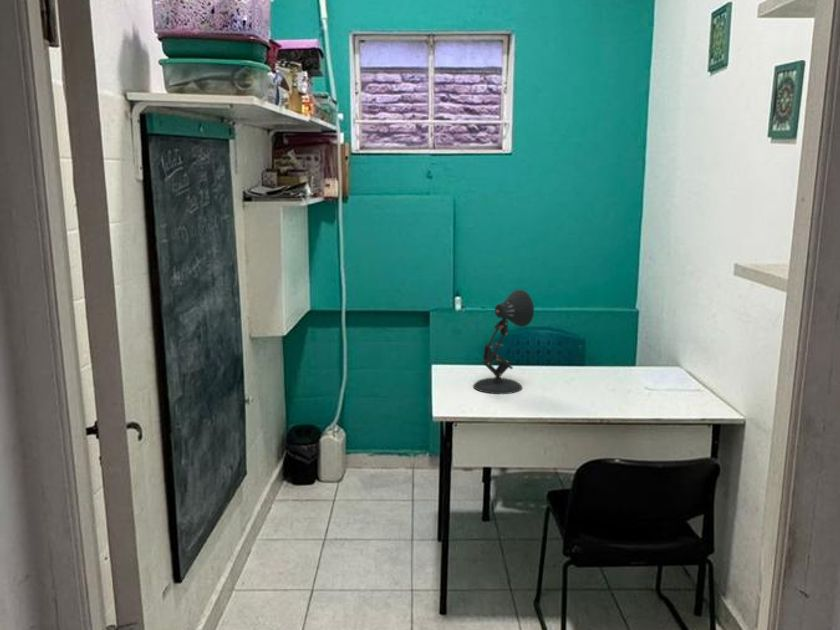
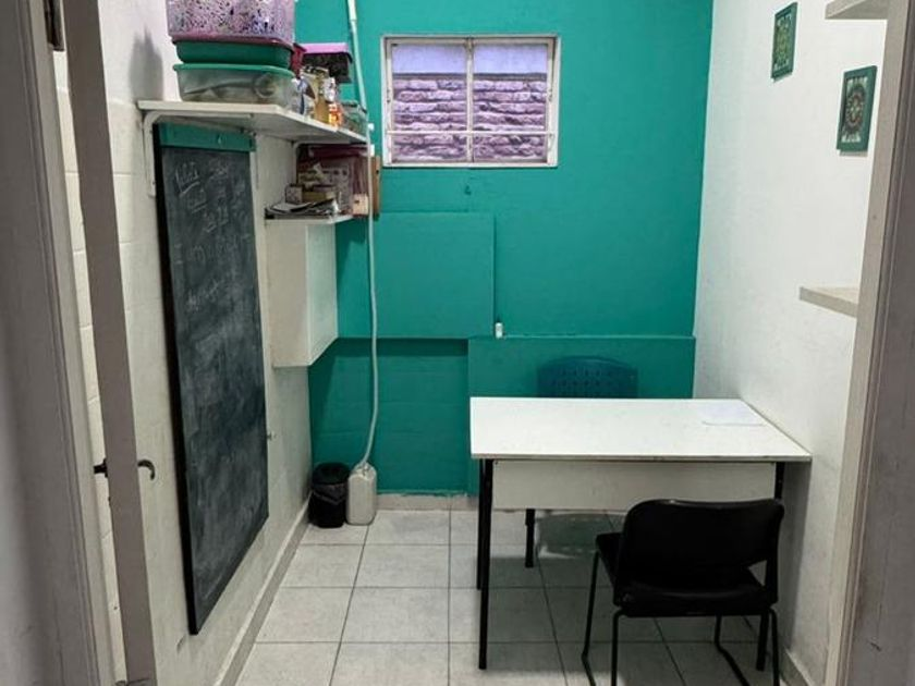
- desk lamp (500, 339)
